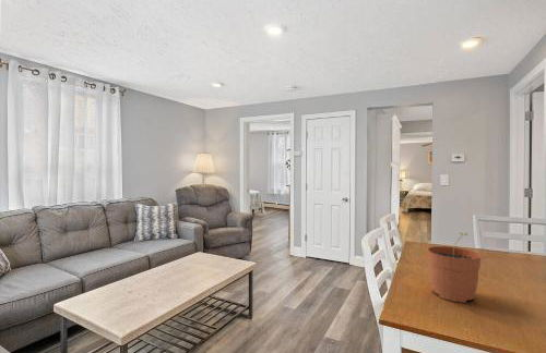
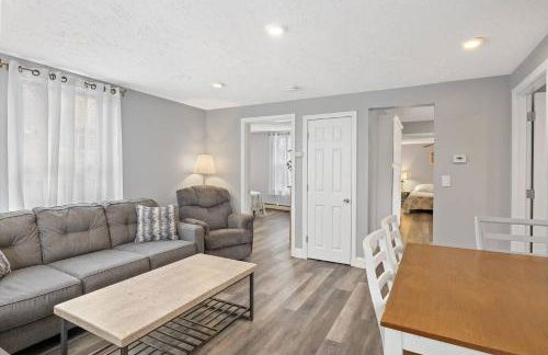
- plant pot (452, 261)
